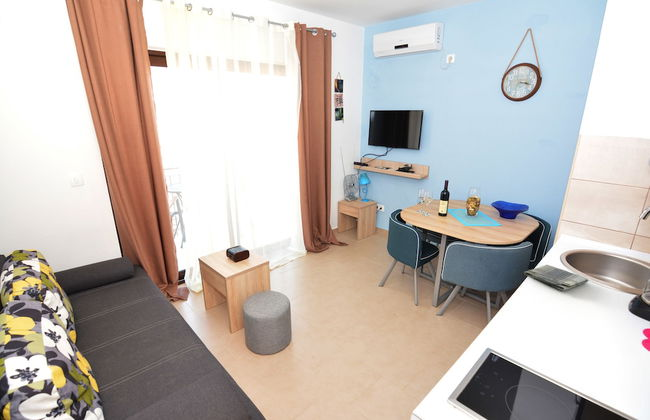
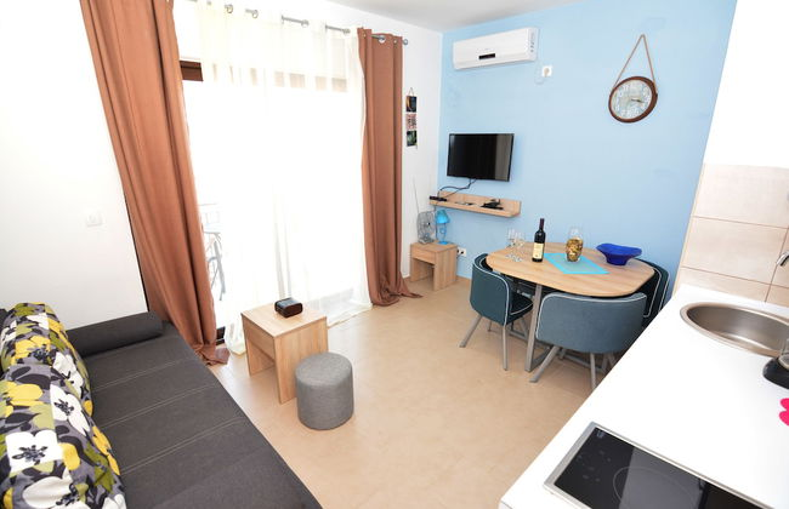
- dish towel (555, 275)
